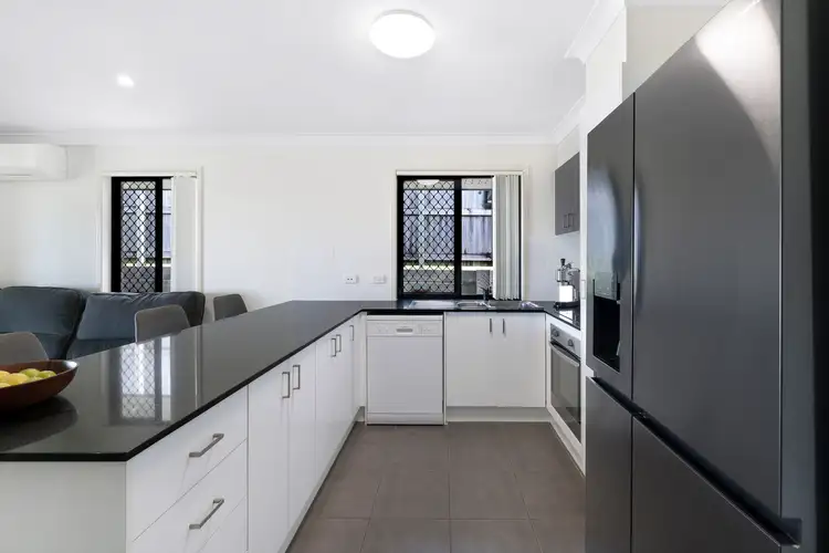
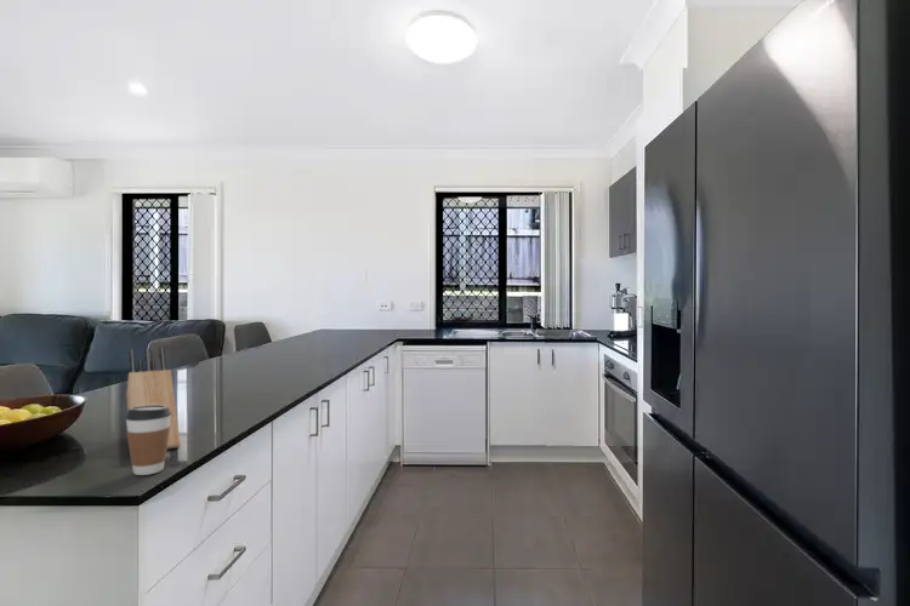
+ coffee cup (148, 439)
+ knife block (150, 394)
